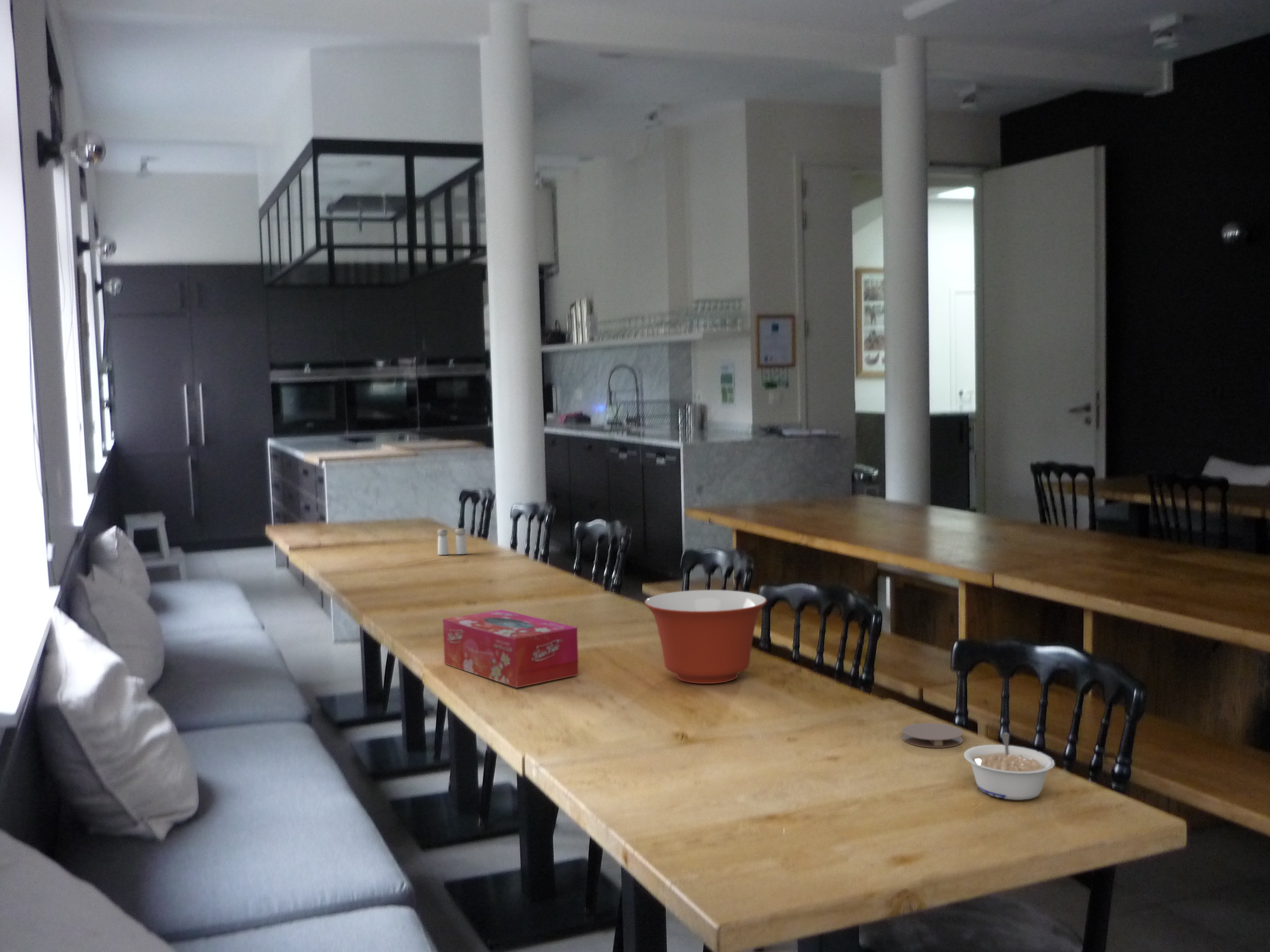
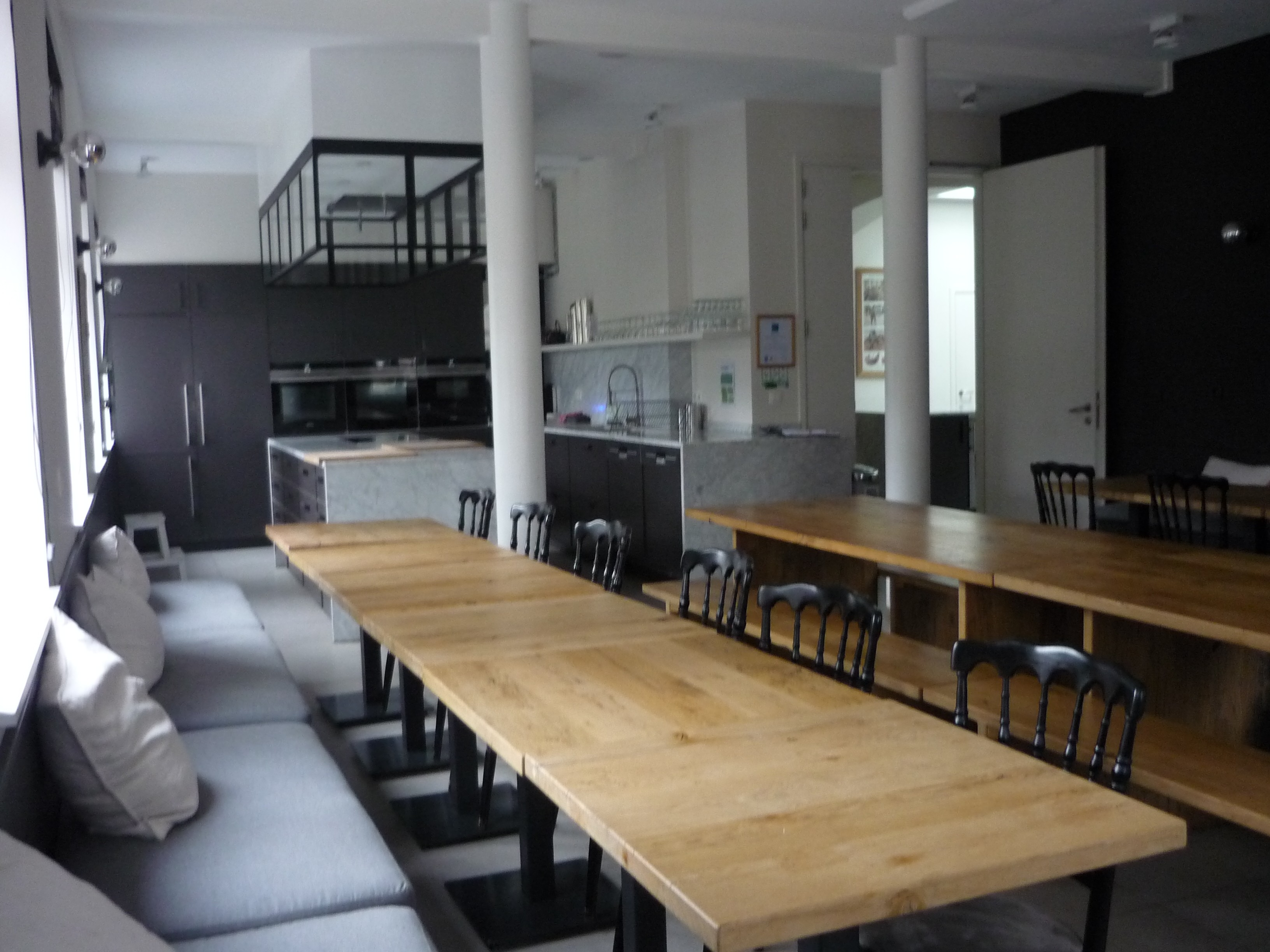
- salt and pepper shaker (448, 541)
- coaster (932, 735)
- tissue box (509, 646)
- legume (1006, 769)
- mixing bowl (706, 638)
